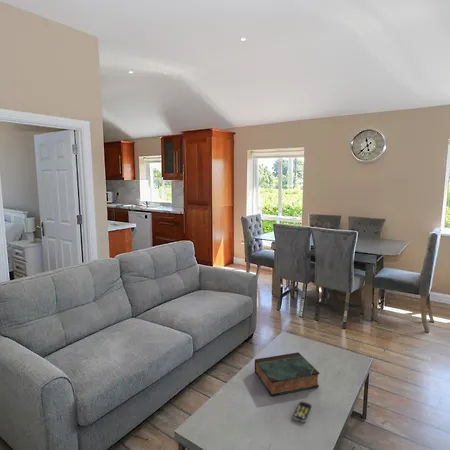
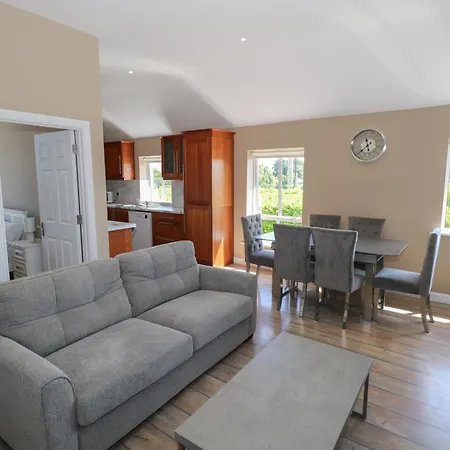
- remote control (302, 411)
- book (285, 372)
